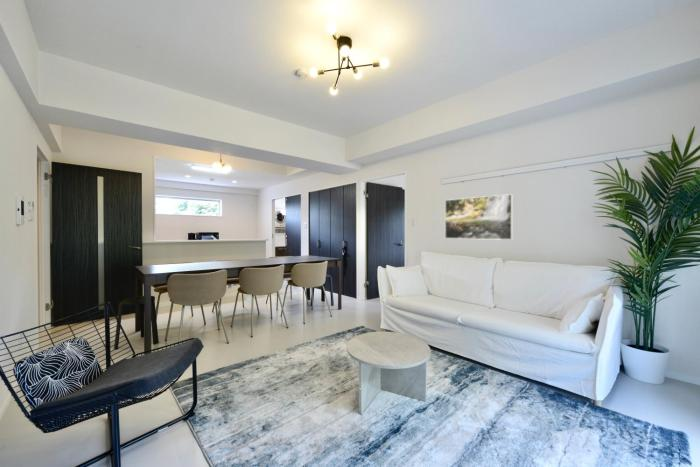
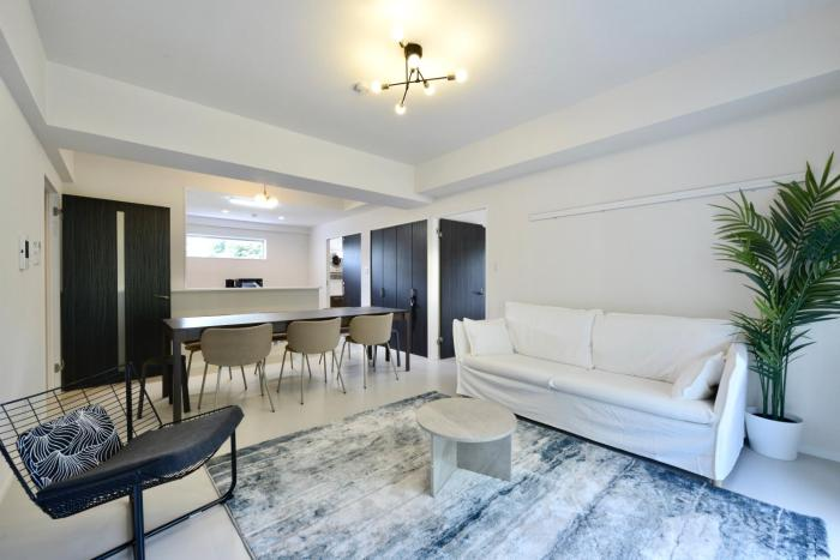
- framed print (476, 218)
